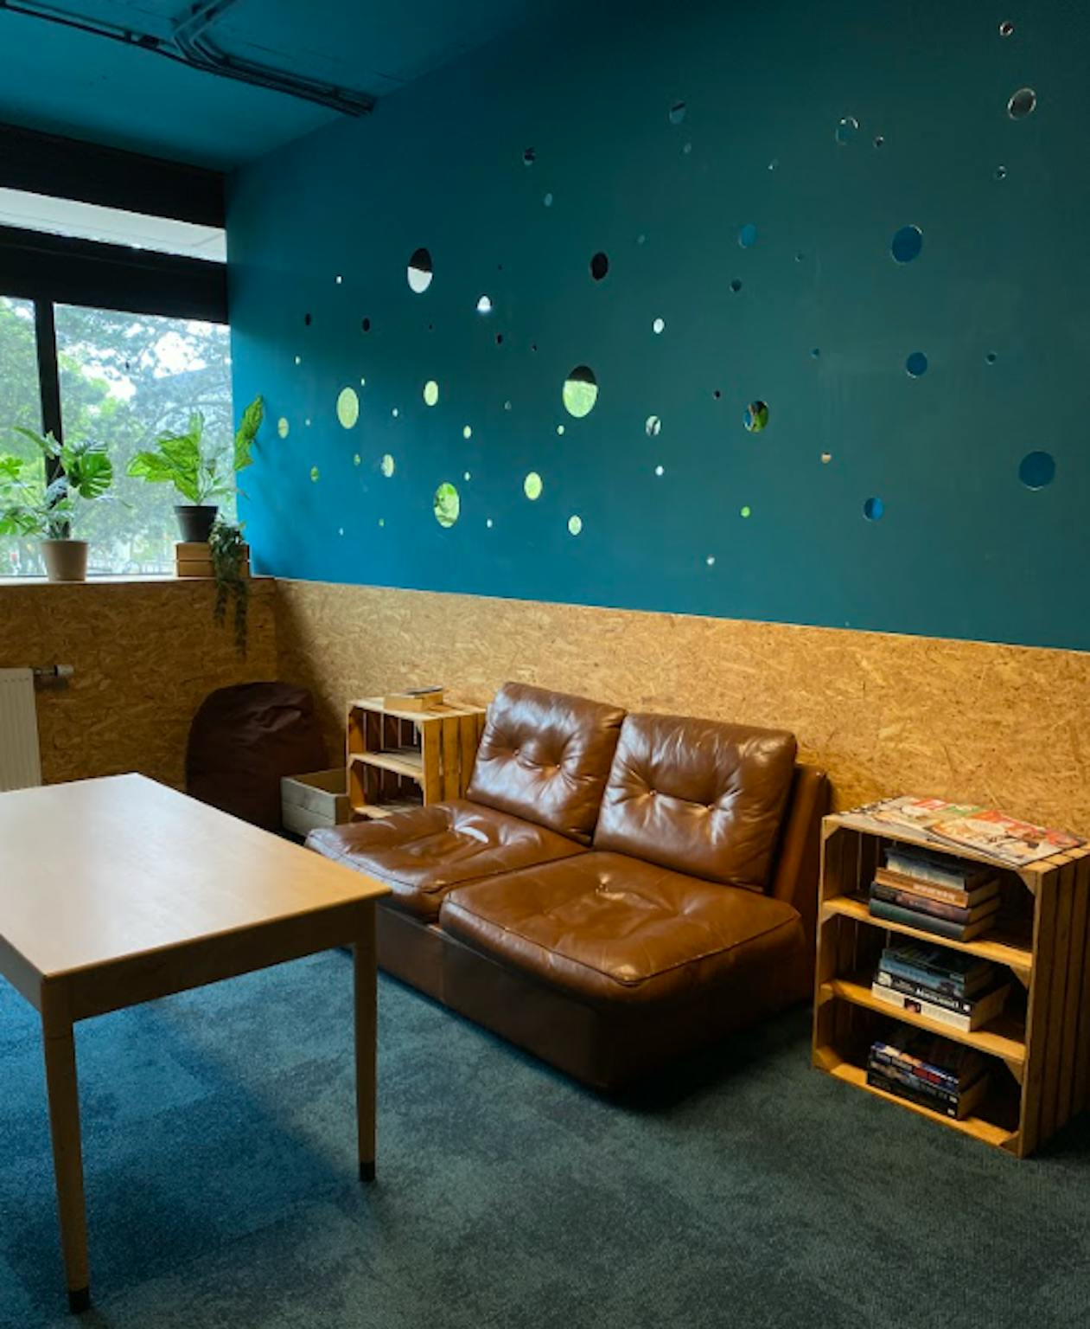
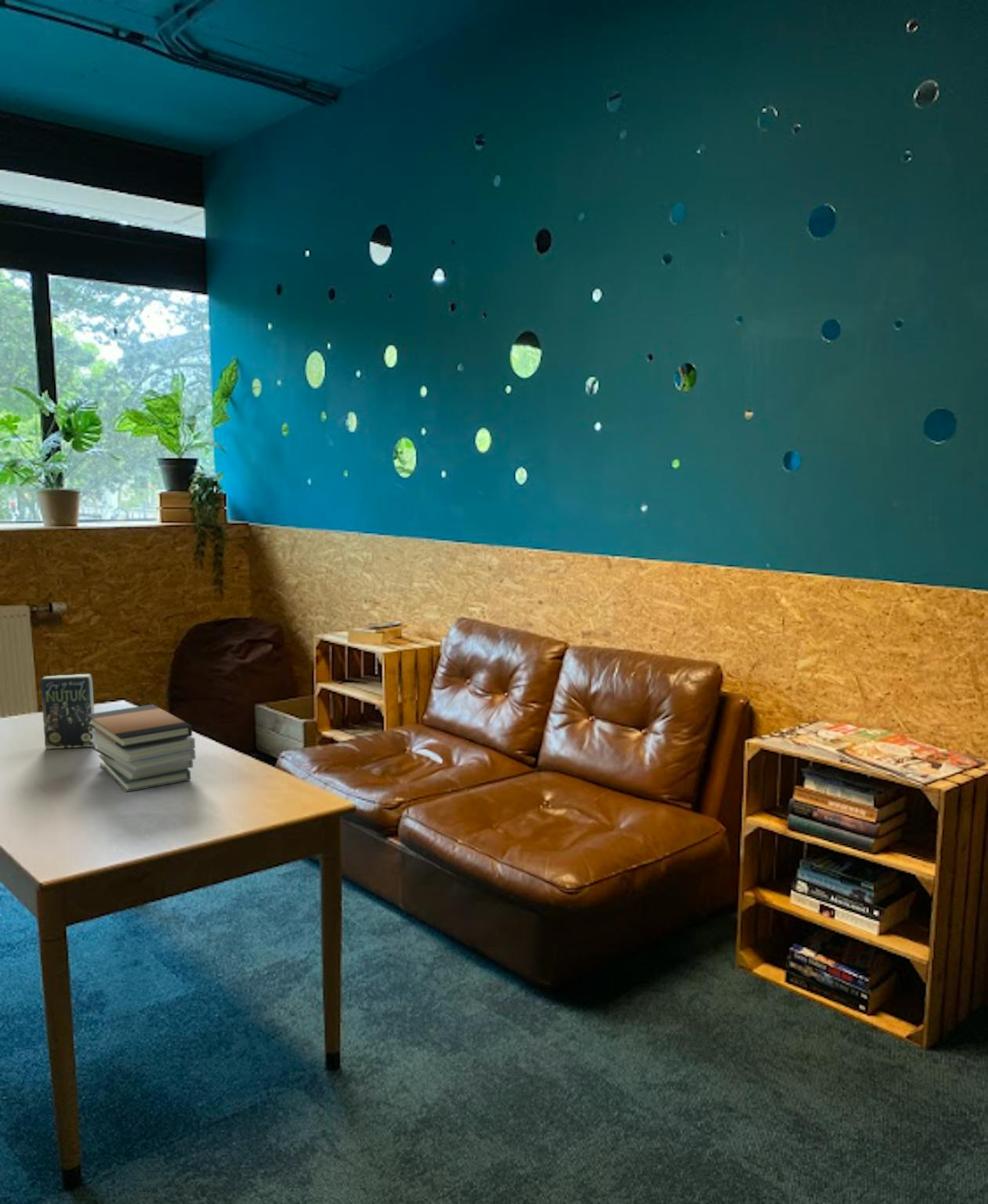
+ book stack (141, 746)
+ book (69, 710)
